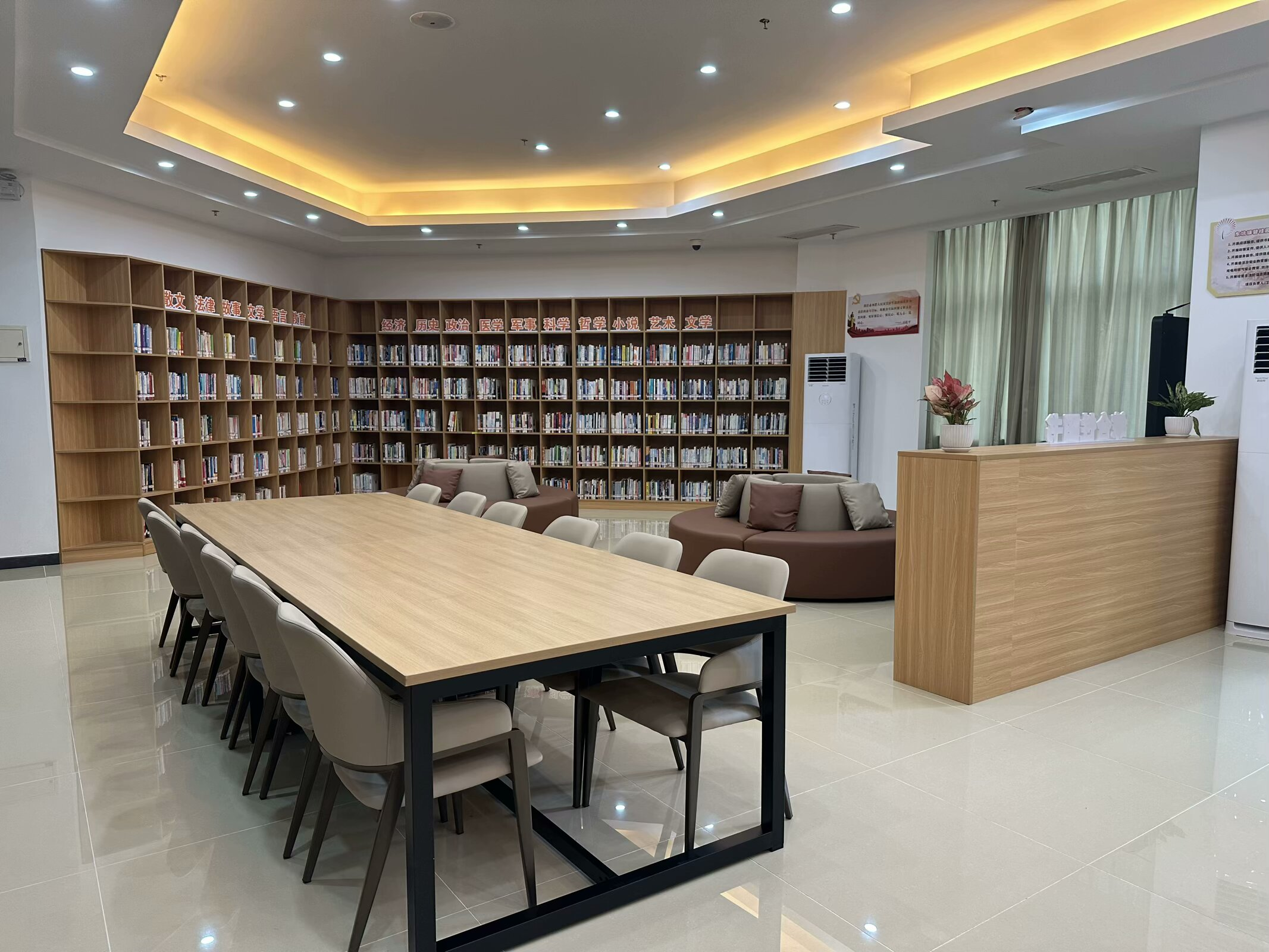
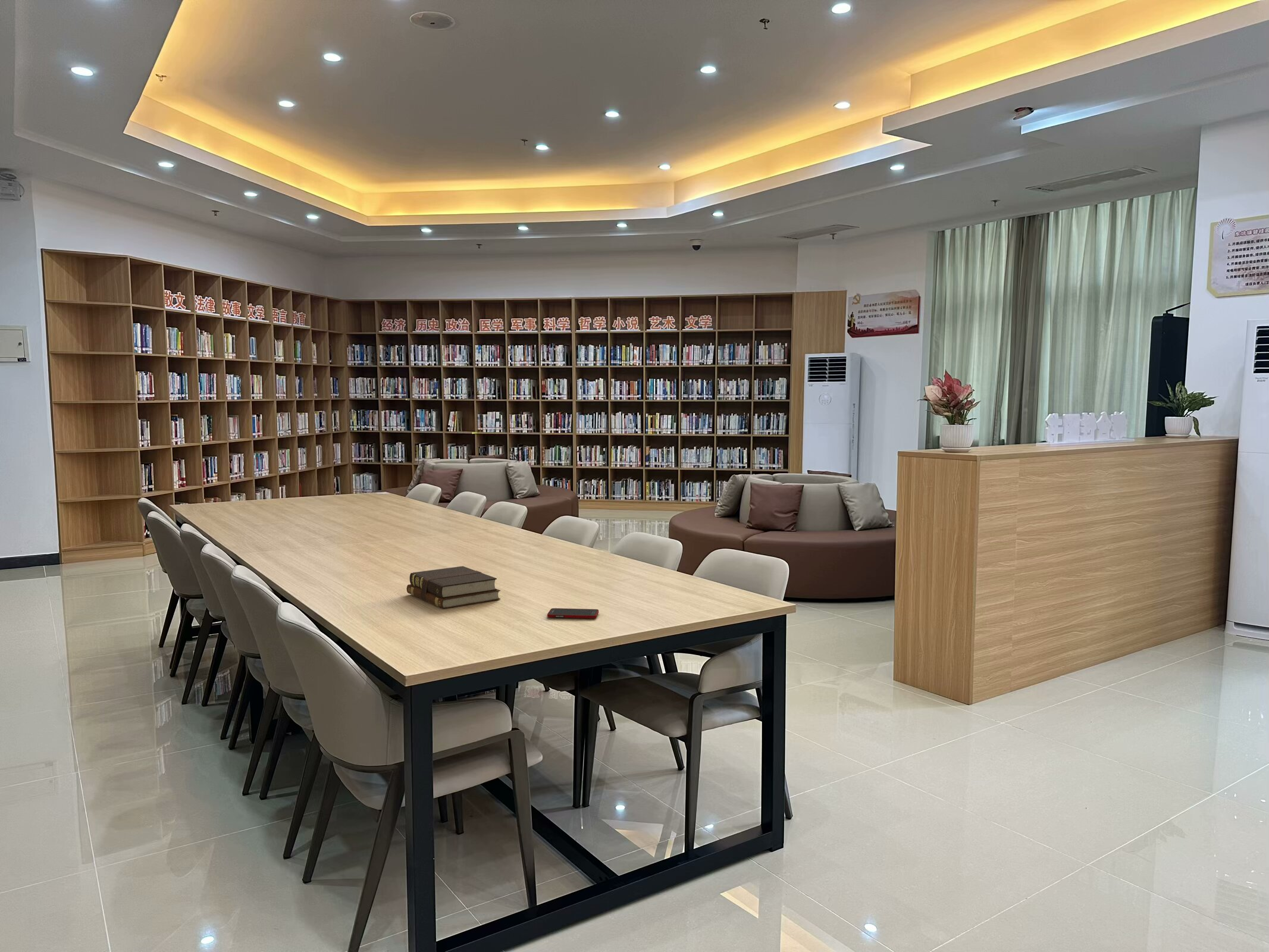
+ bible (453, 585)
+ cell phone (573, 613)
